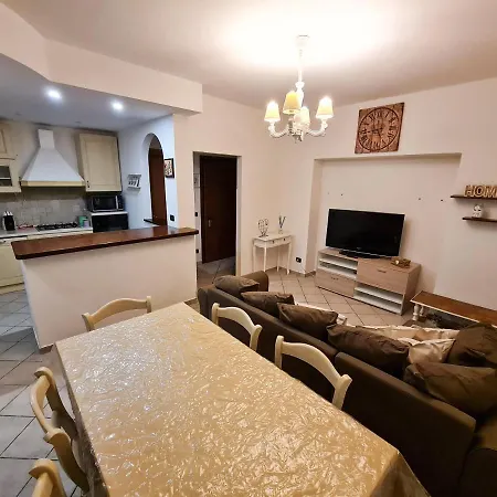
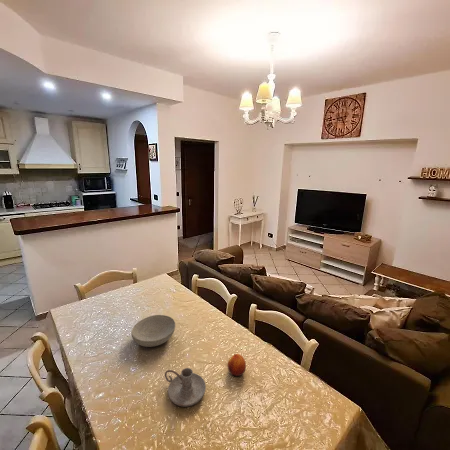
+ fruit (236, 364)
+ bowl (154, 333)
+ candle holder (183, 381)
